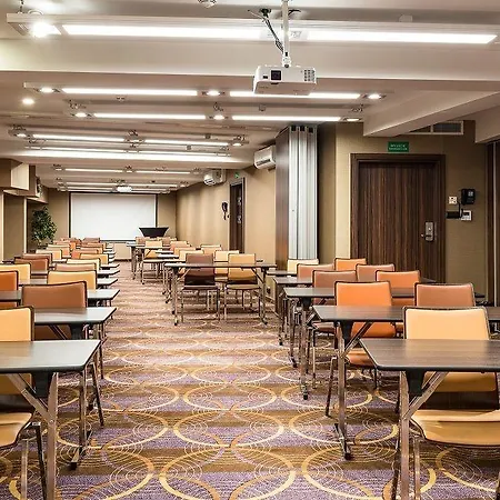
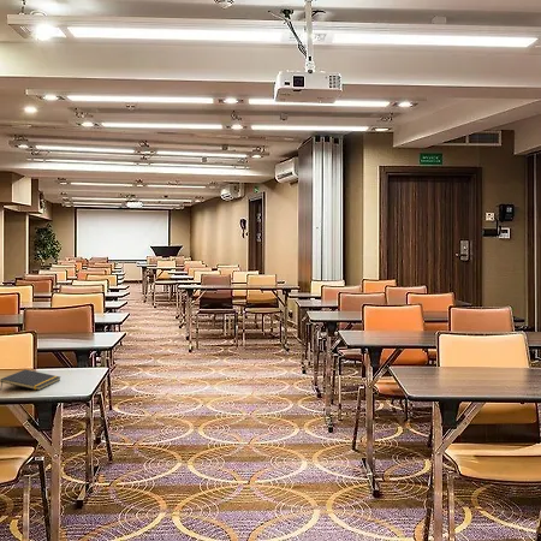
+ notepad (31, 379)
